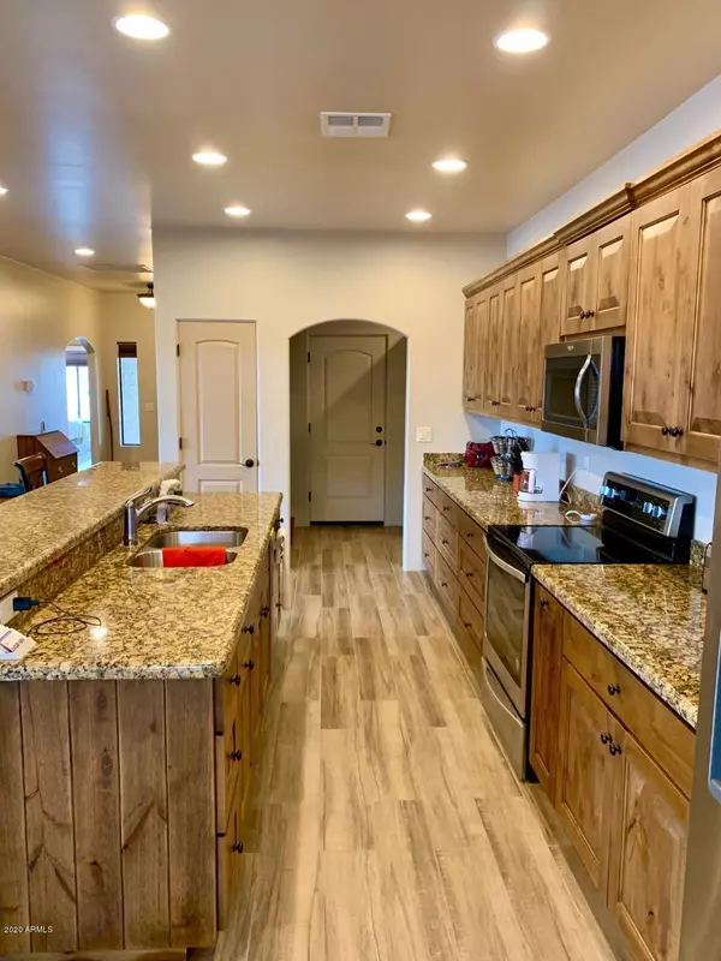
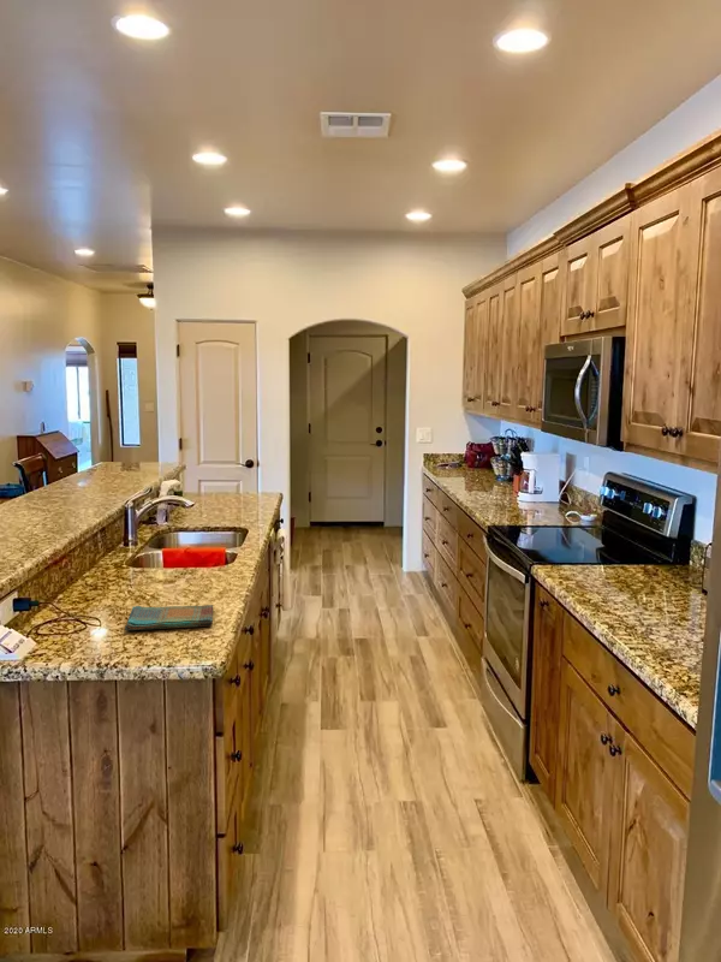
+ dish towel (171, 616)
